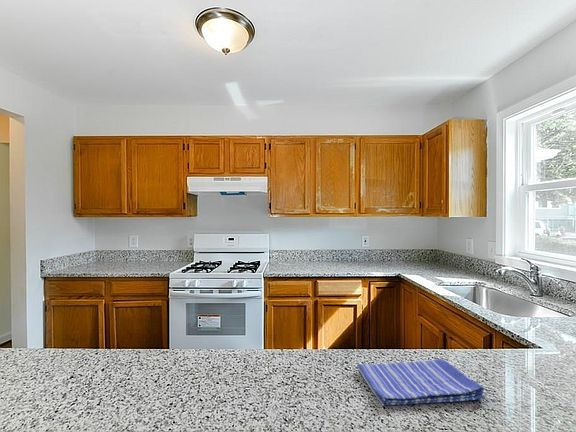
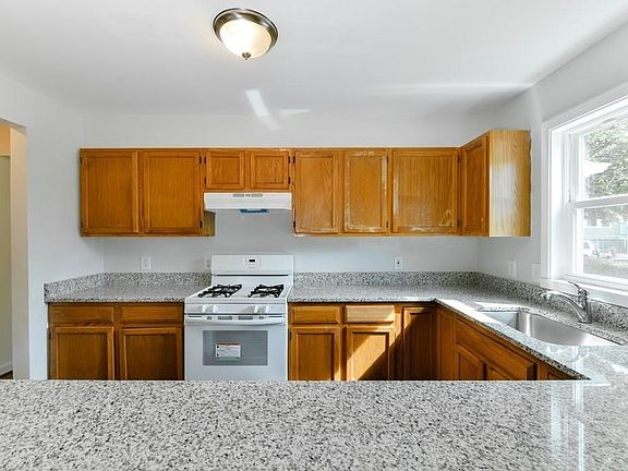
- dish towel (416, 377)
